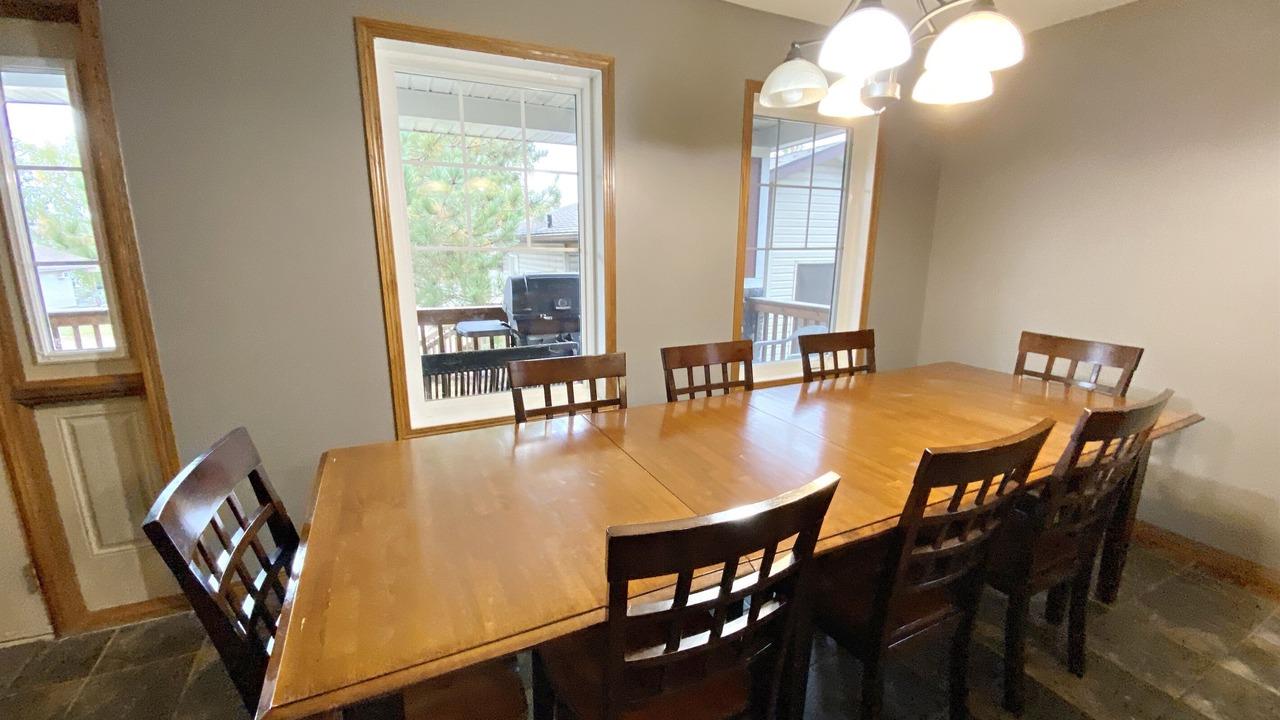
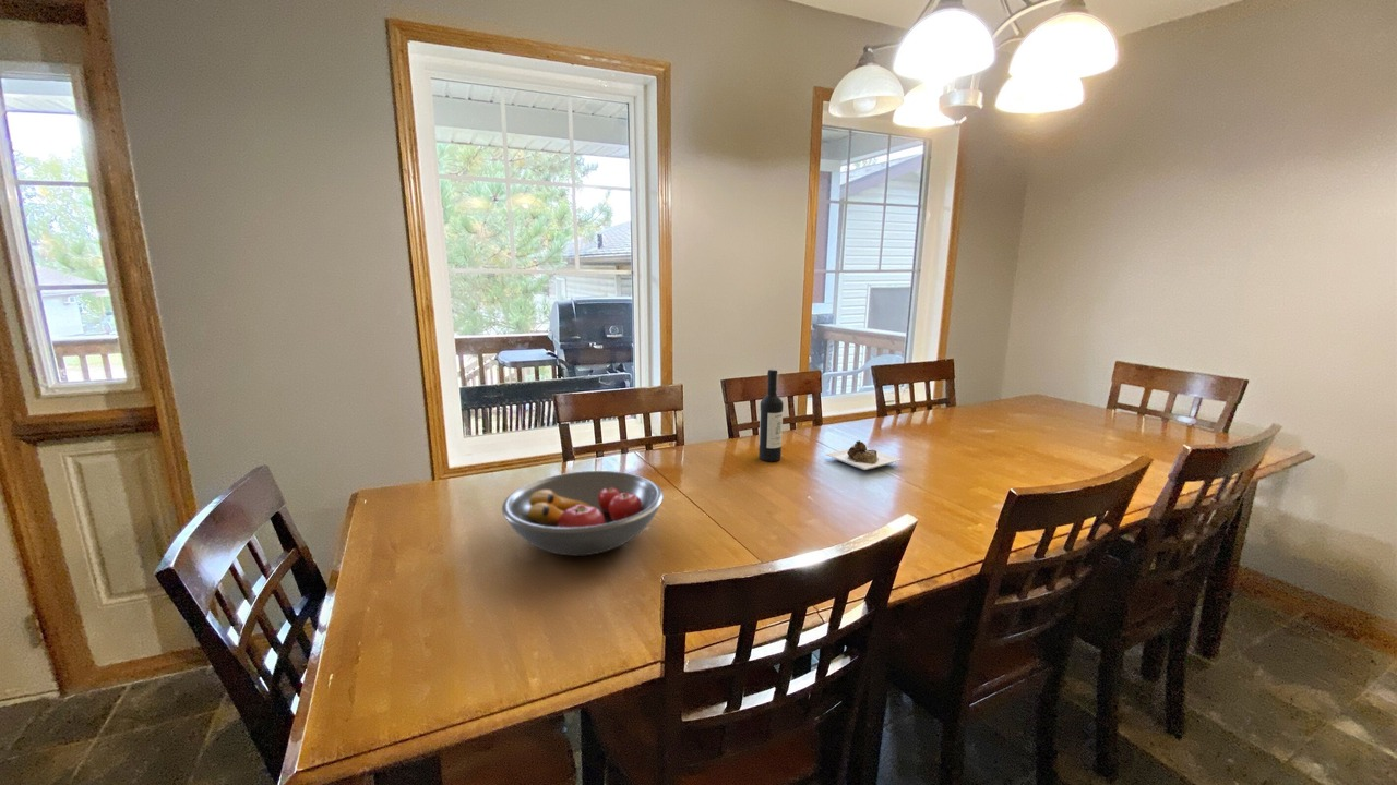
+ fruit bowl (585, 511)
+ wine bottle (836, 451)
